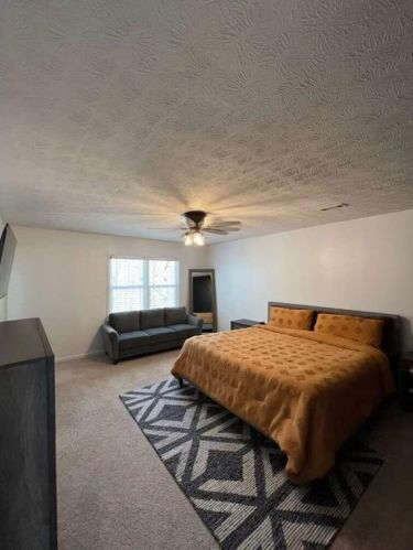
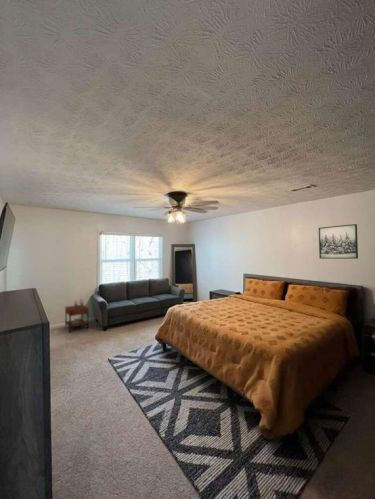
+ side table (76, 313)
+ wall art (337, 242)
